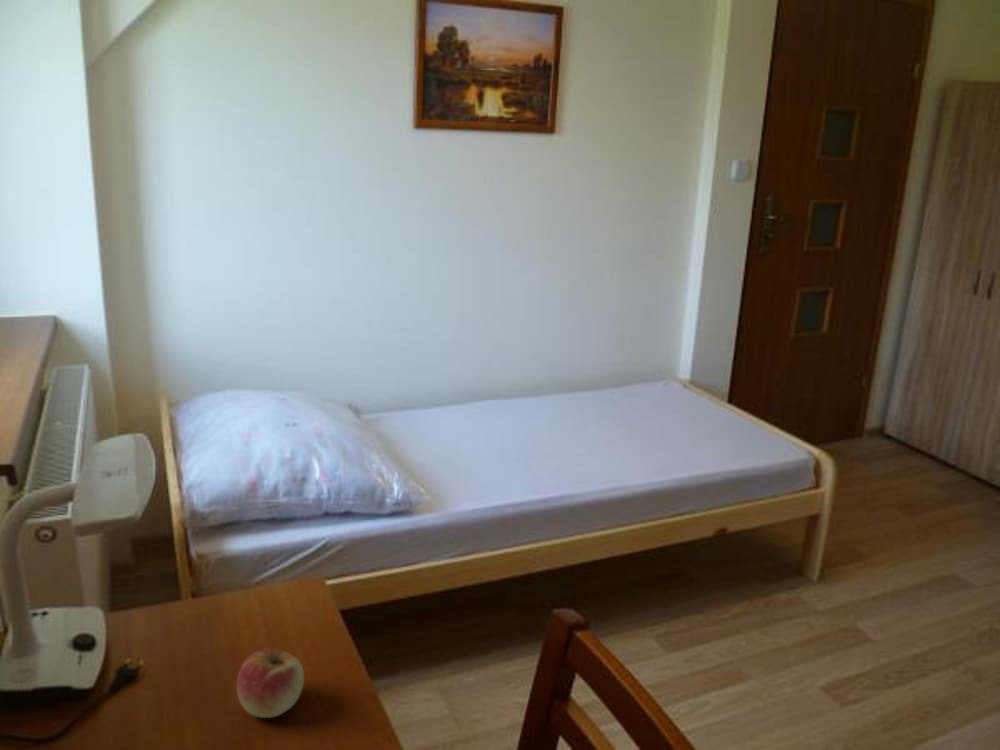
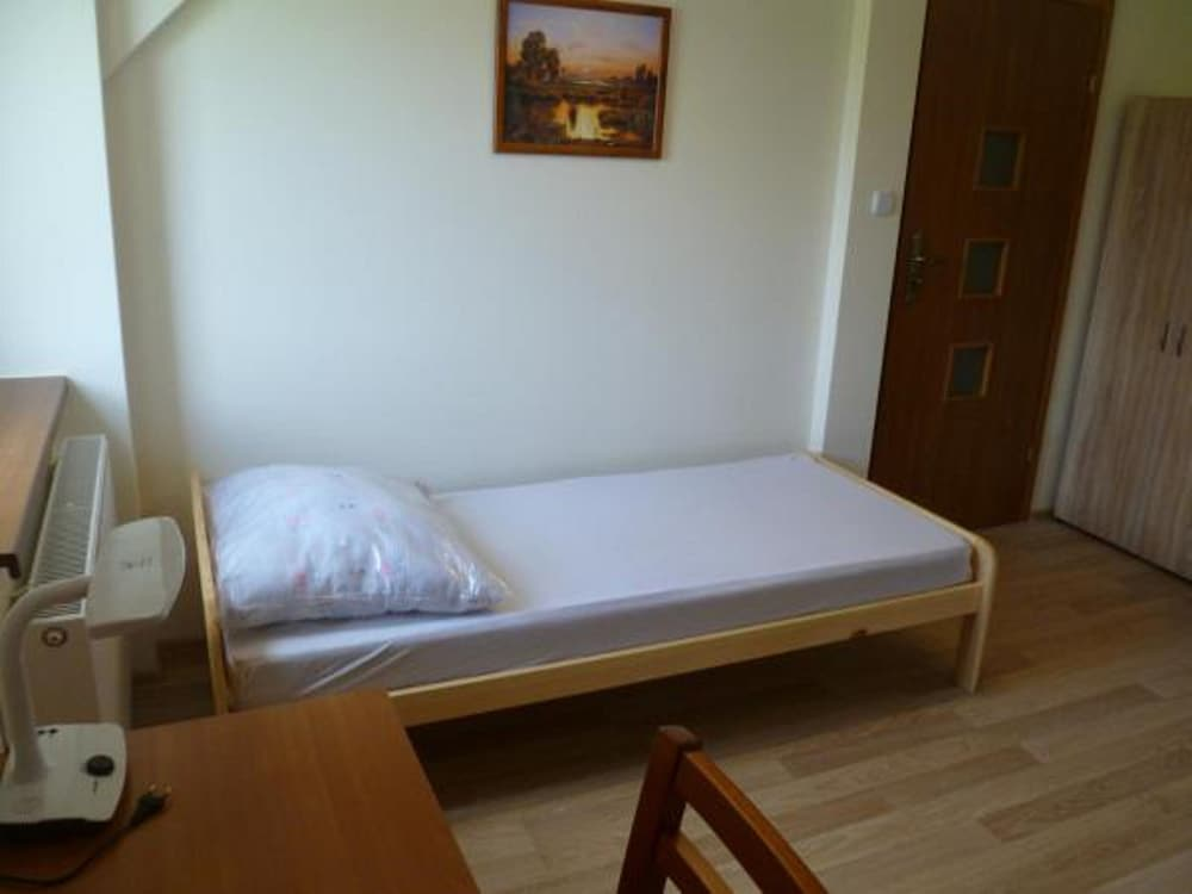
- apple (270, 680)
